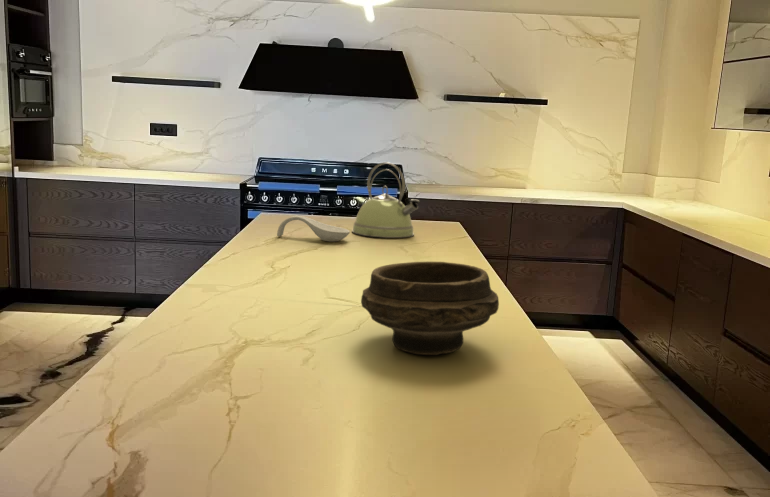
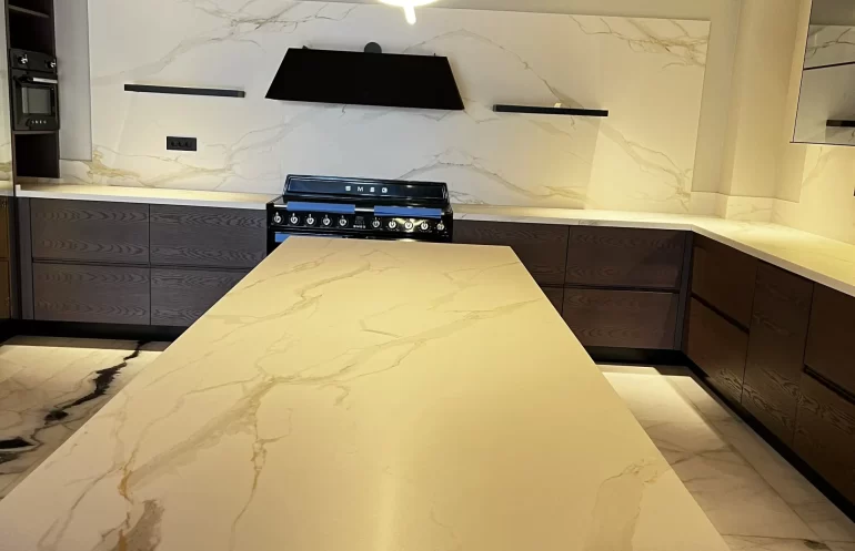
- bowl (430, 307)
- spoon rest (313, 228)
- kettle (388, 198)
